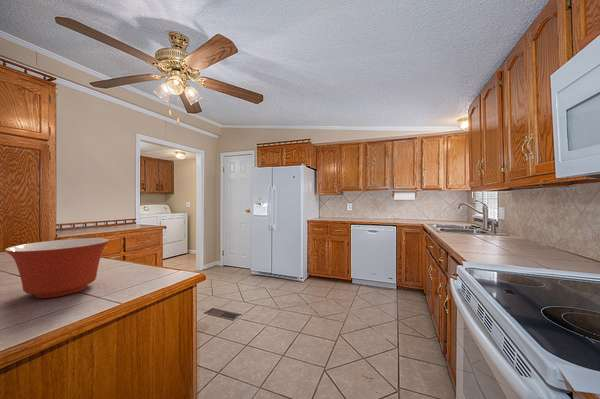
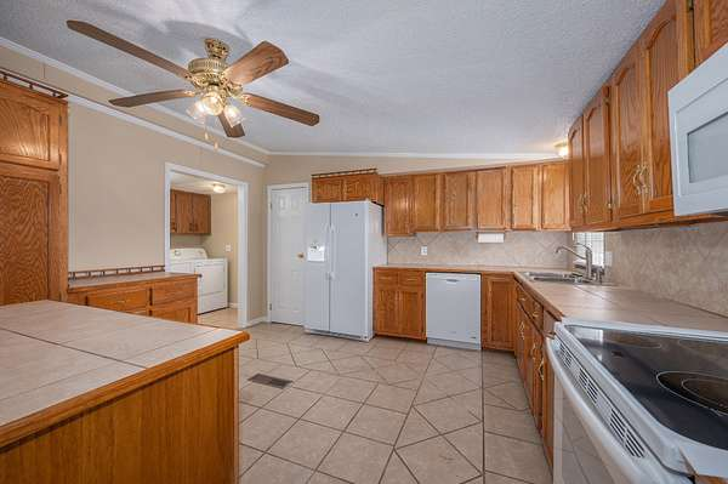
- mixing bowl (62, 267)
